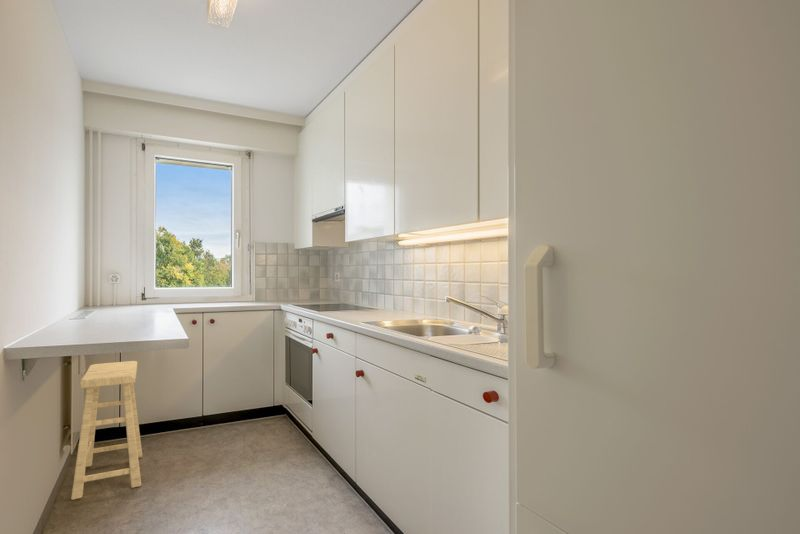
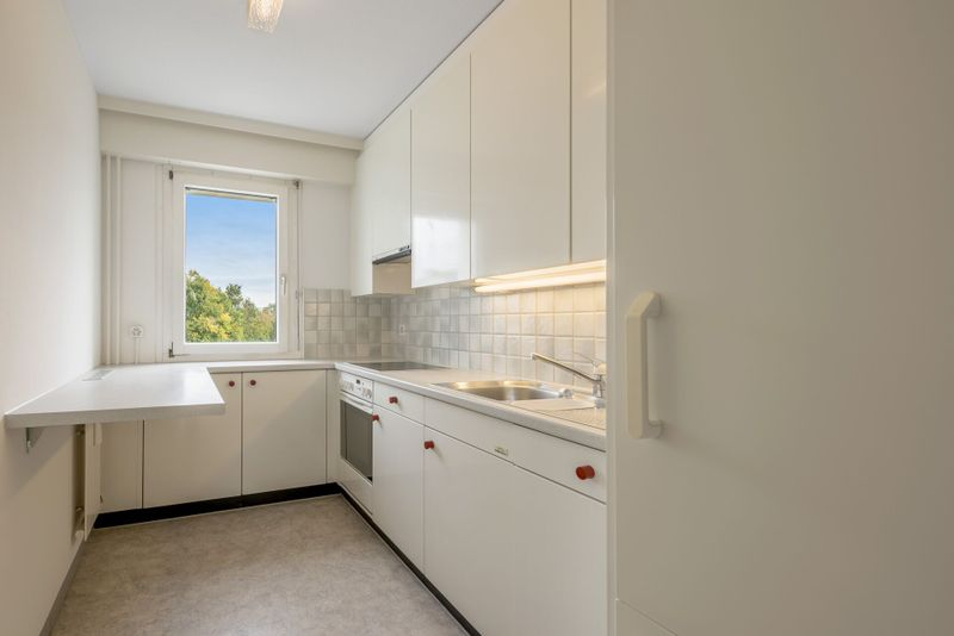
- stool (110, 422)
